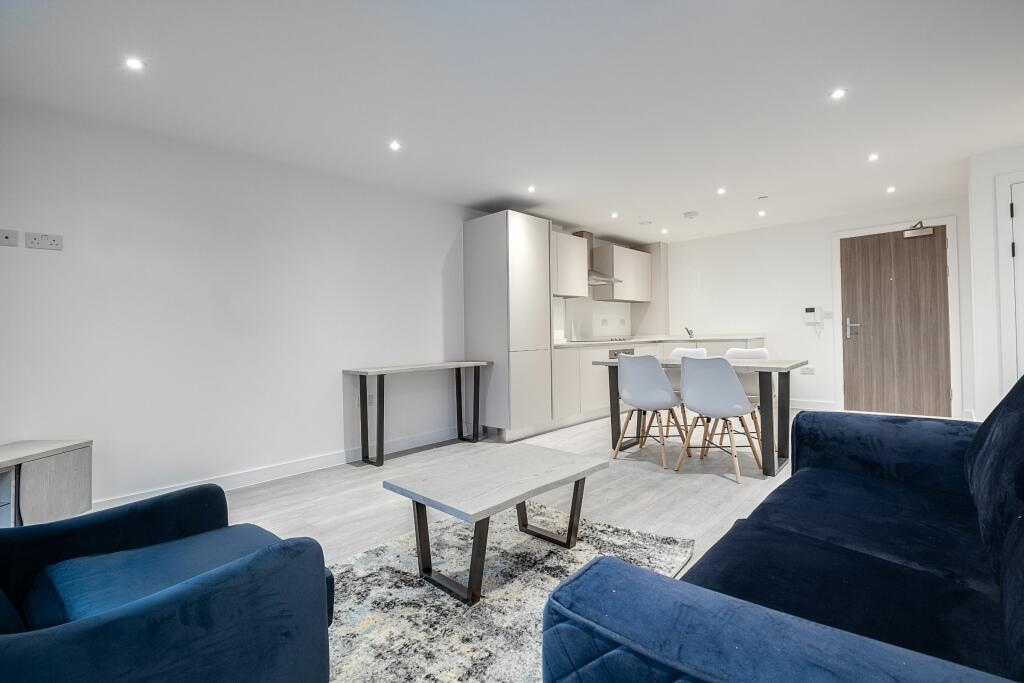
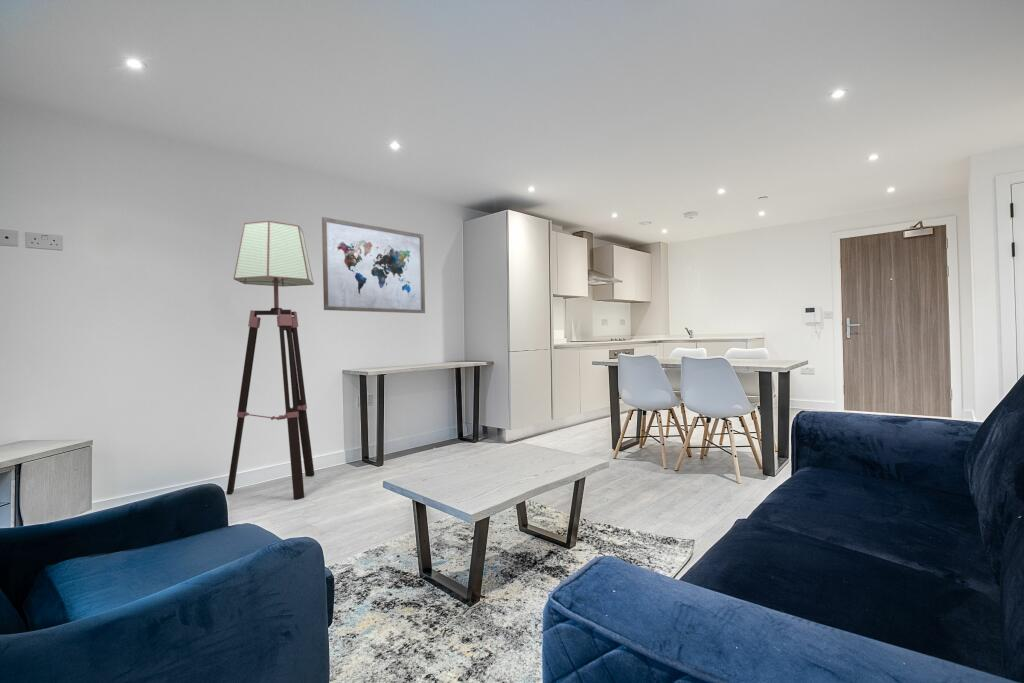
+ floor lamp (281, 356)
+ wall art (377, 269)
